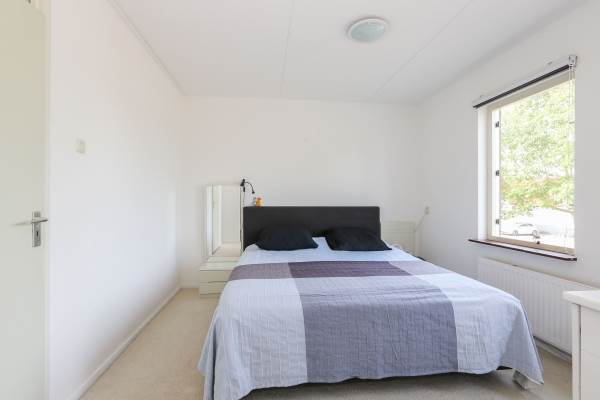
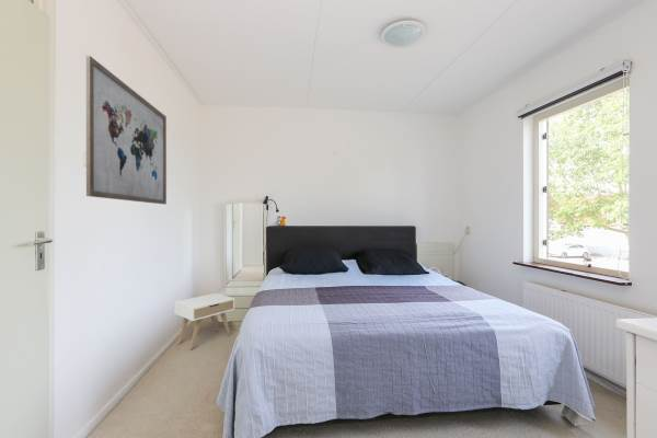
+ wall art (135, 147)
+ nightstand (203, 318)
